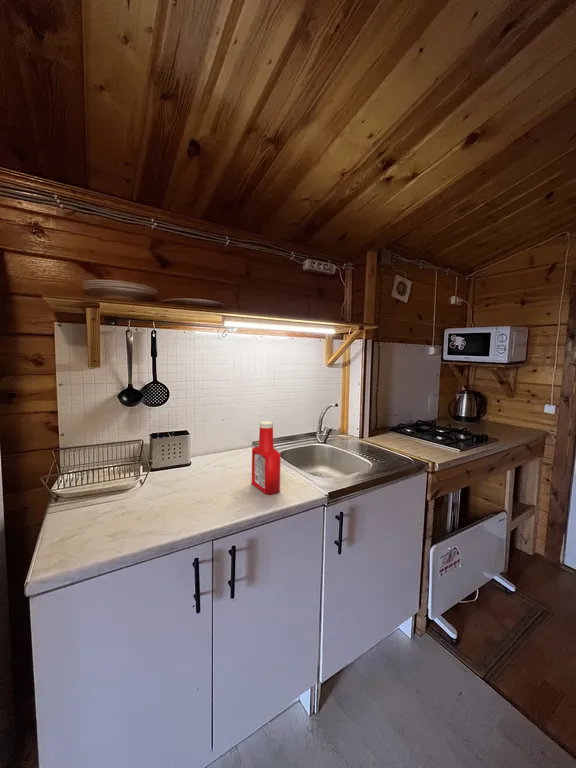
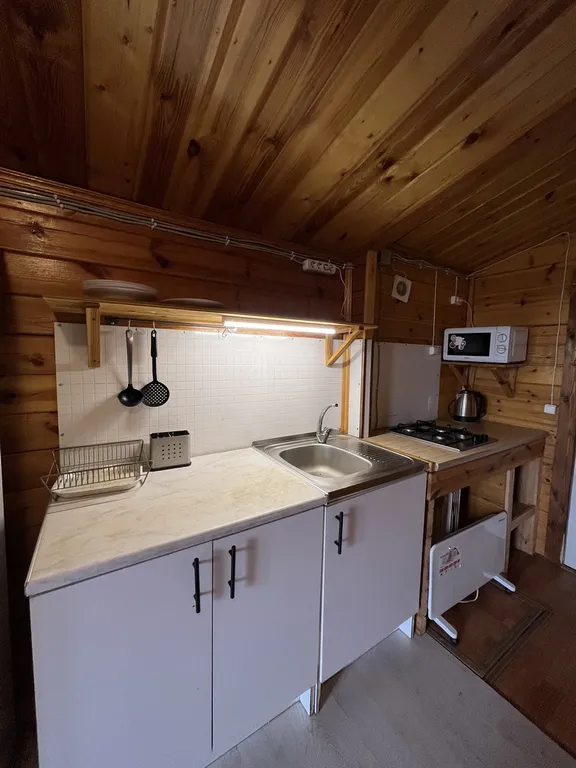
- soap bottle (265, 454)
